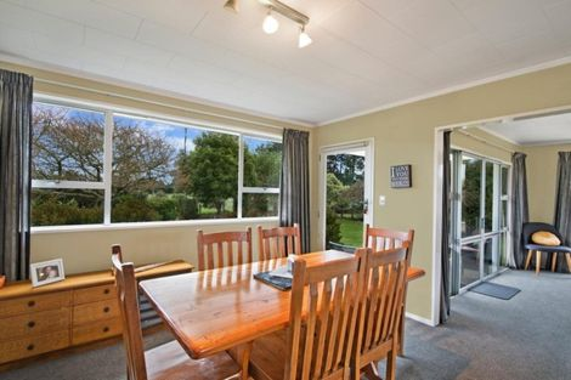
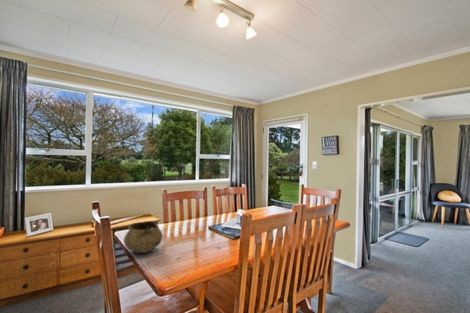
+ decorative bowl (143, 237)
